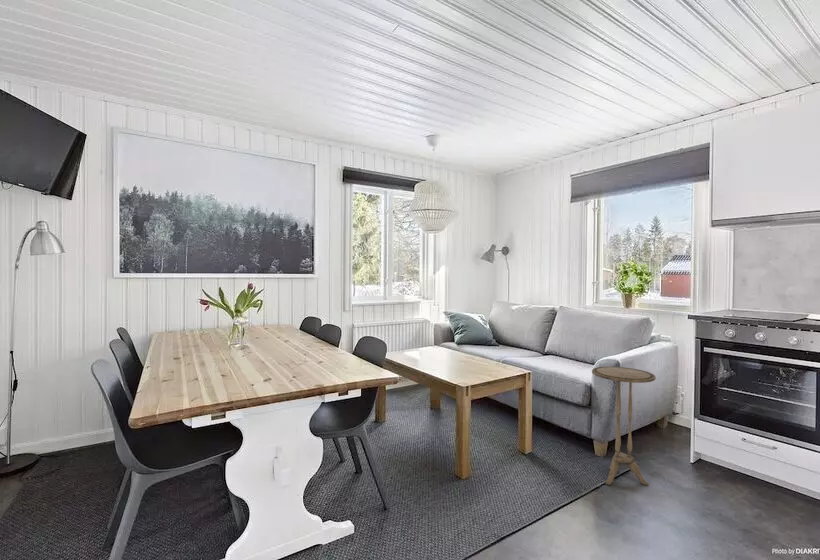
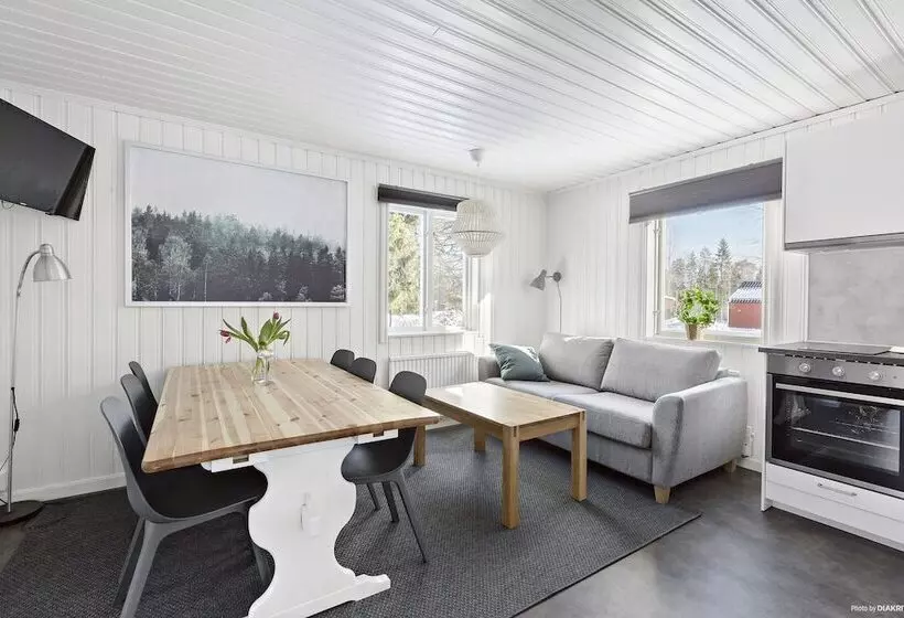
- side table (619, 425)
